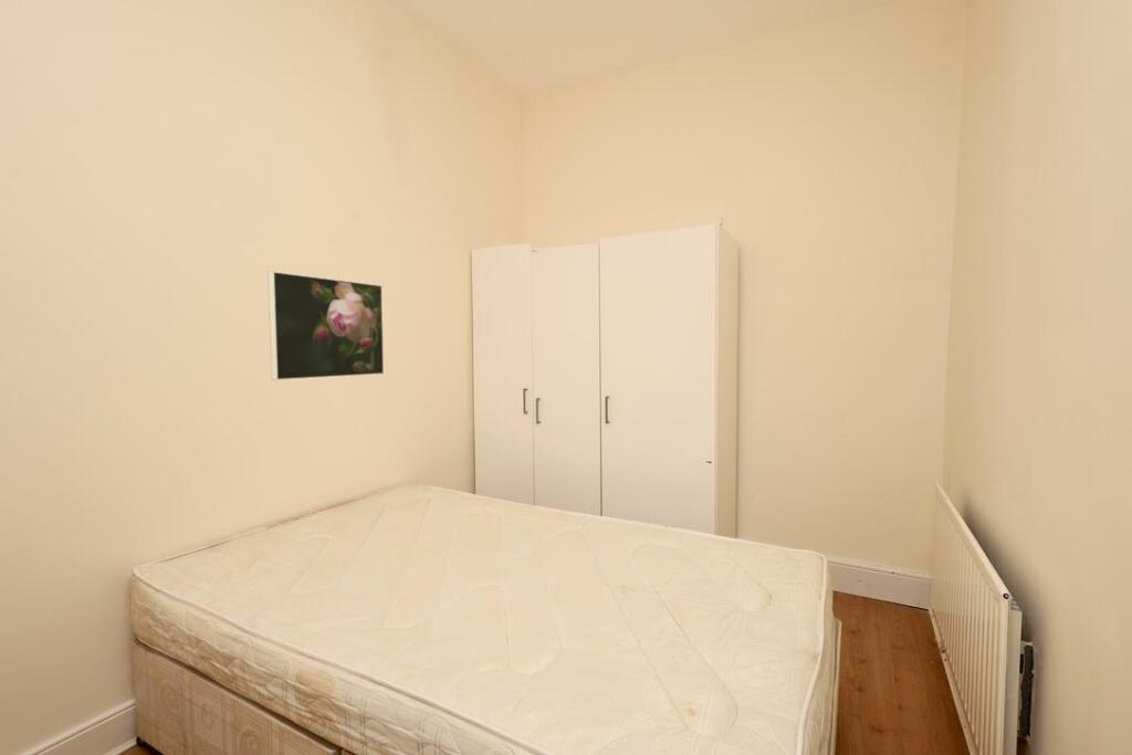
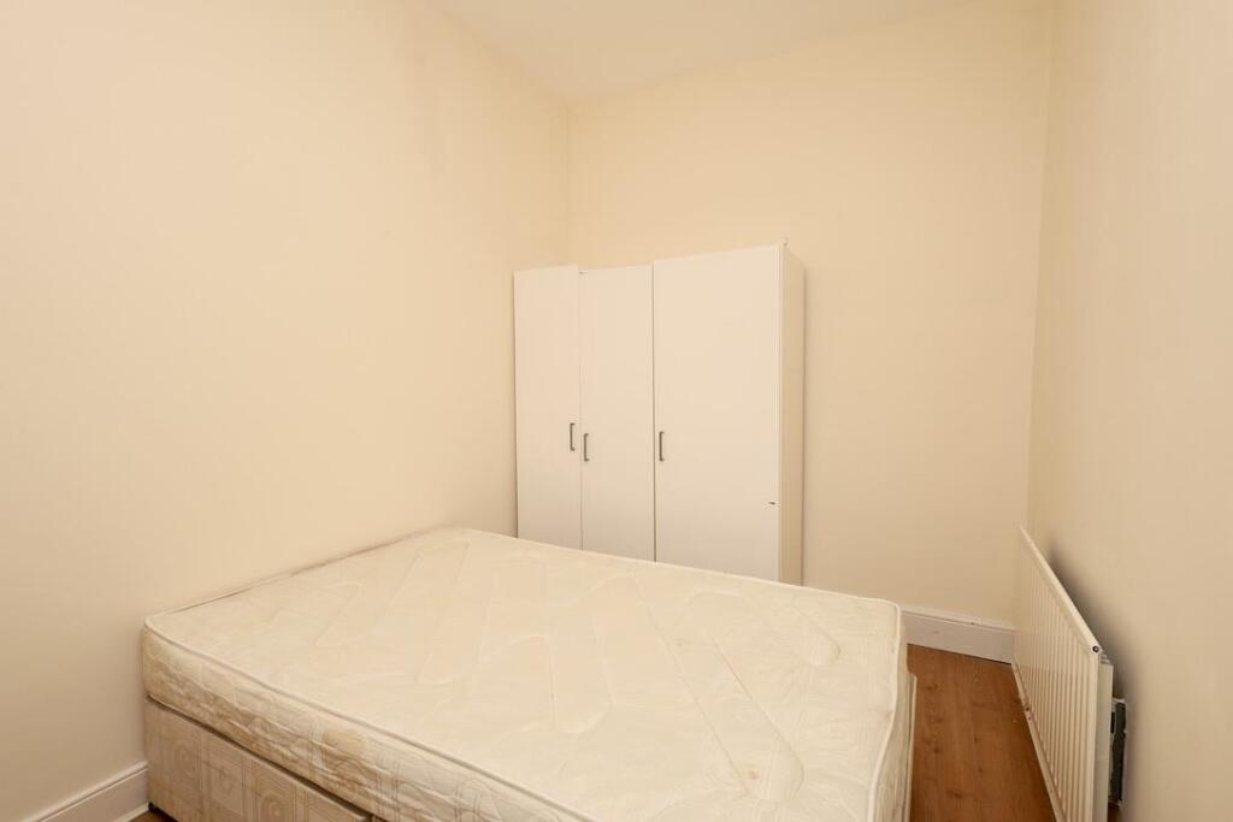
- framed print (332, 327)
